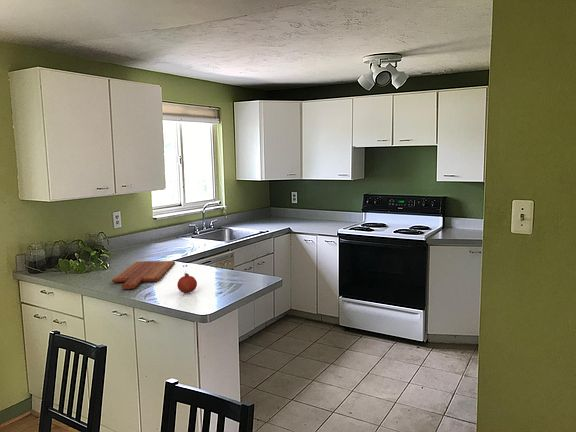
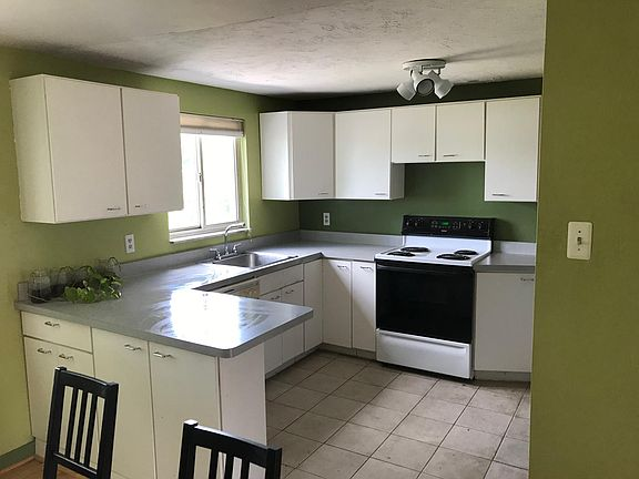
- fruit (187, 282)
- cutting board (145, 271)
